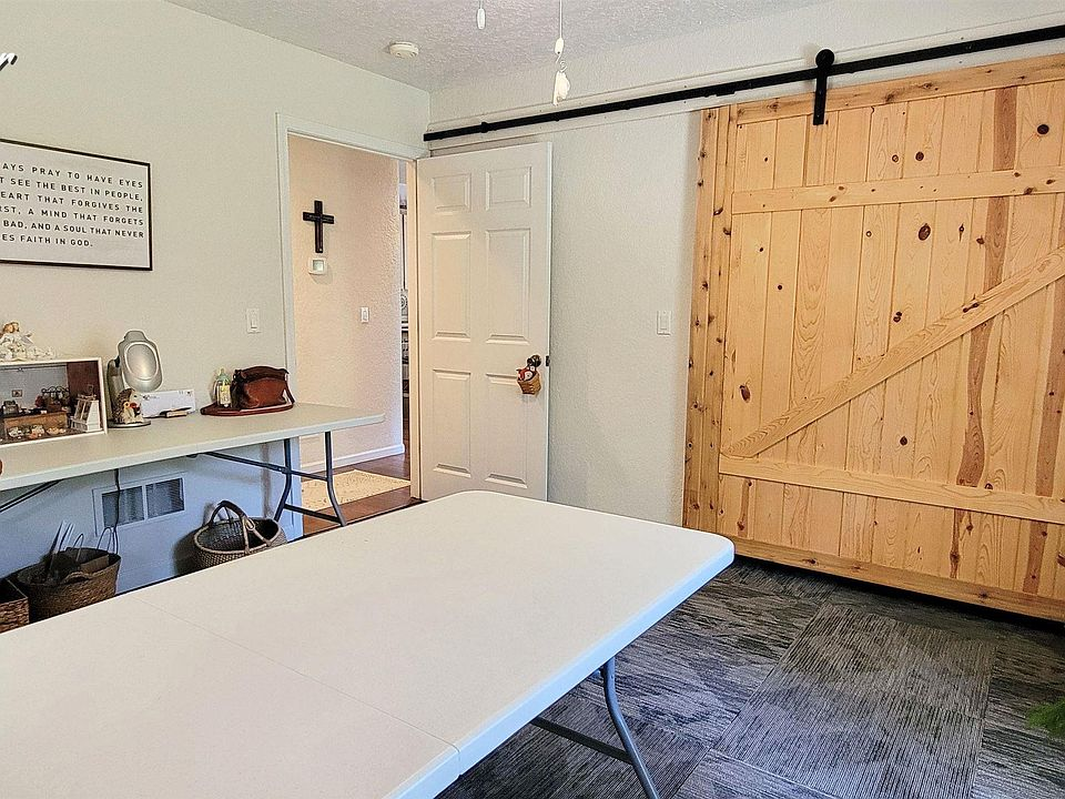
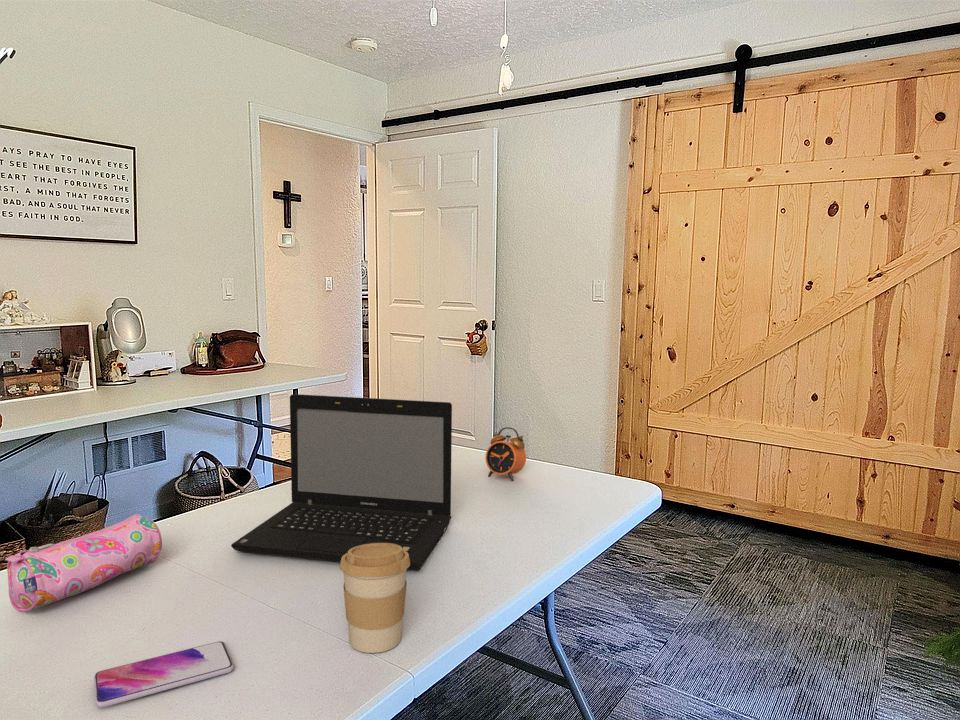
+ laptop (347, 474)
+ alarm clock (506, 452)
+ coffee cup (375, 593)
+ pencil case (86, 558)
+ smartphone (165, 671)
